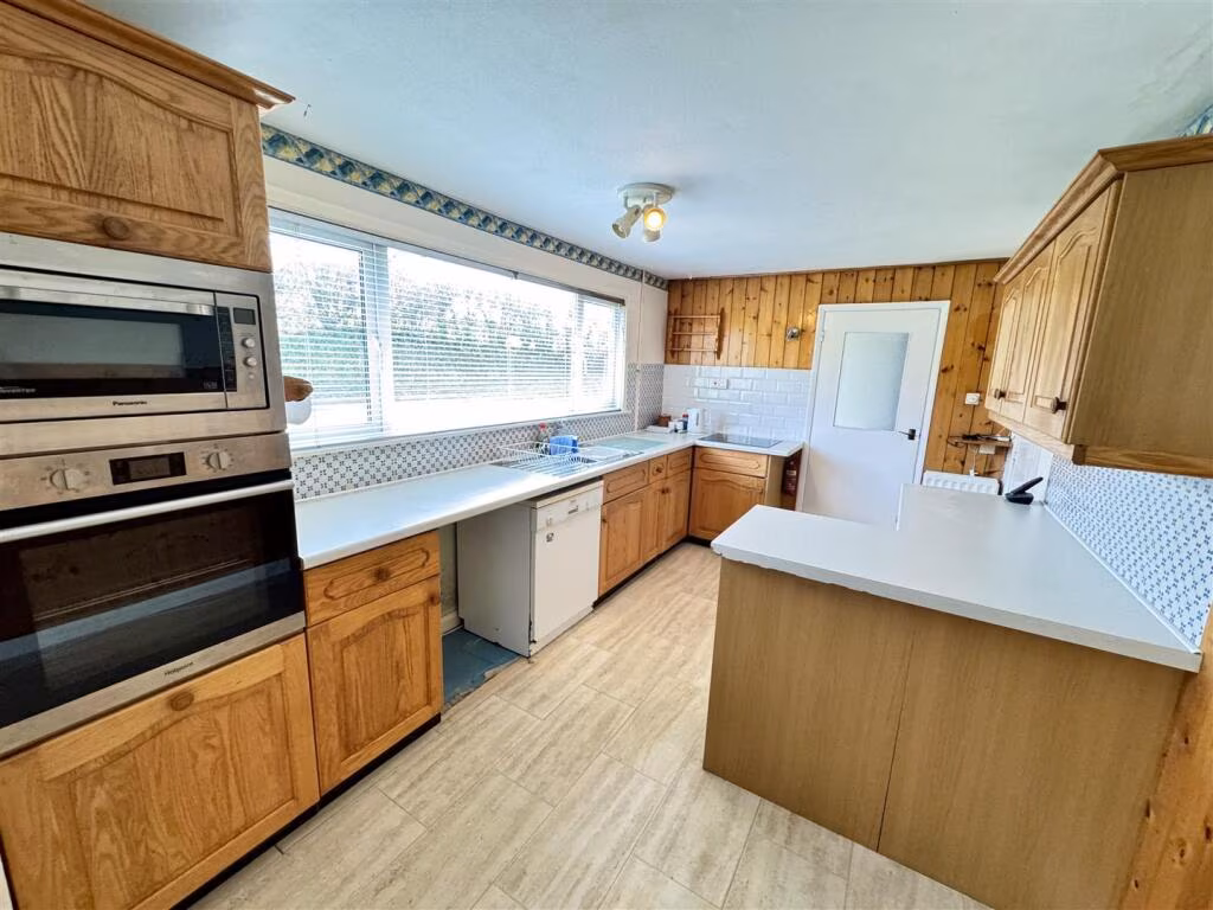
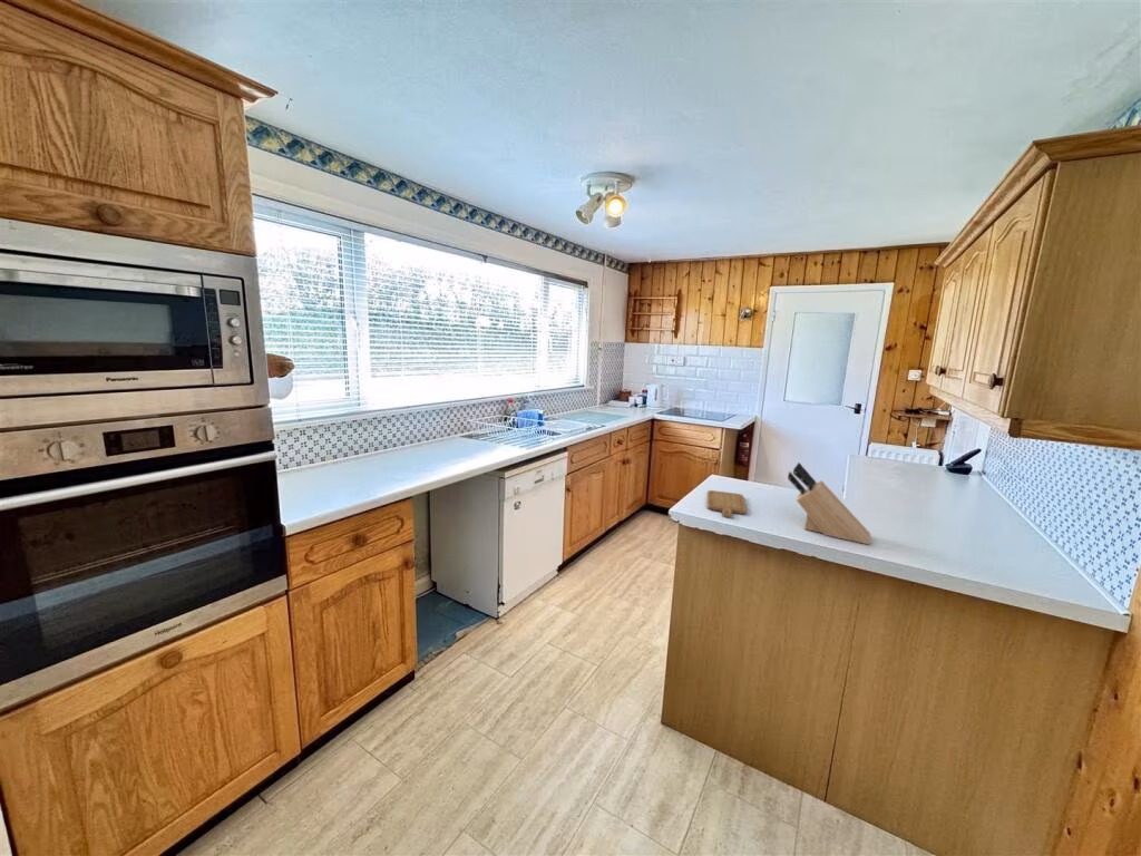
+ knife block (828, 500)
+ chopping board (725, 503)
